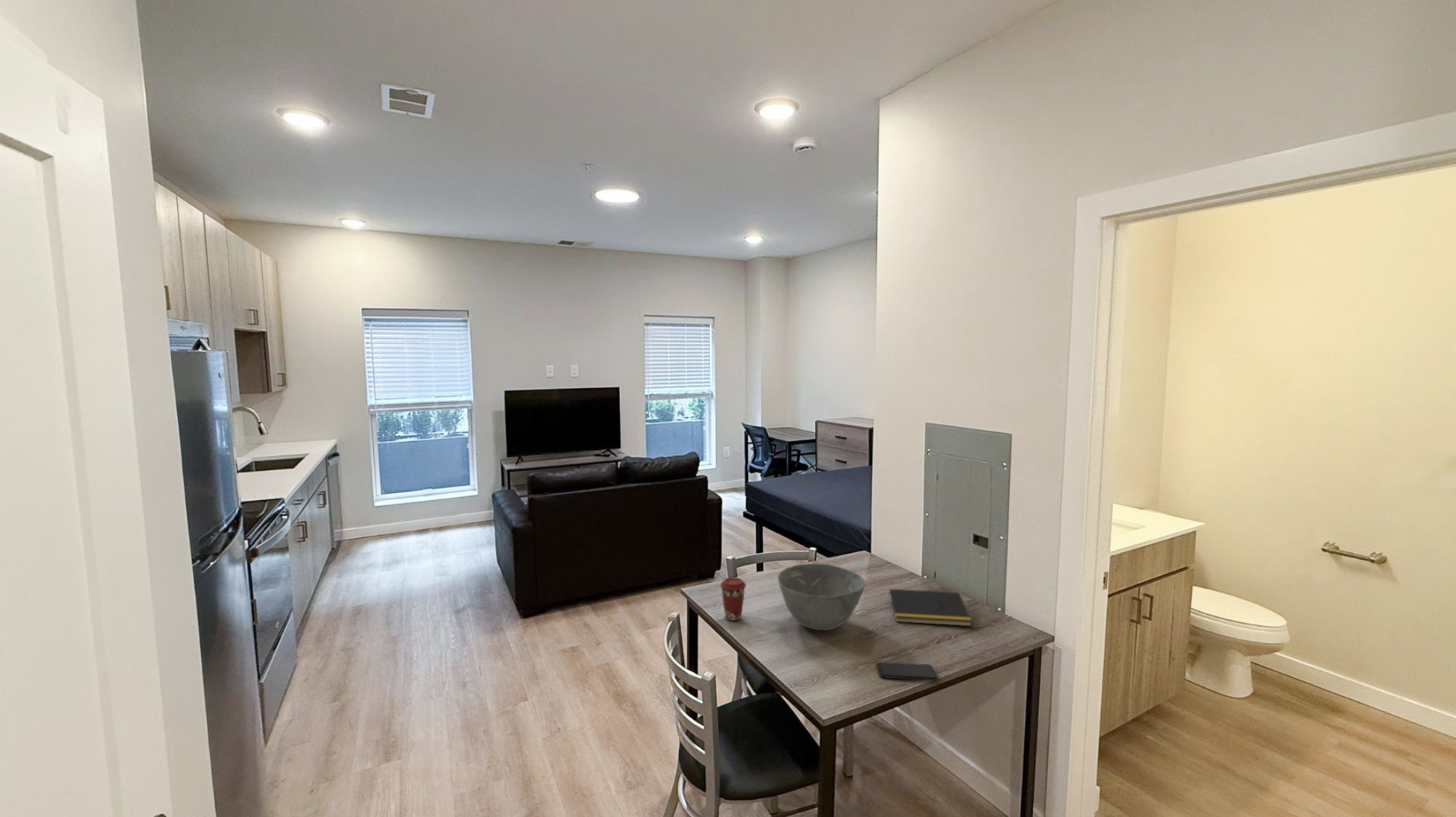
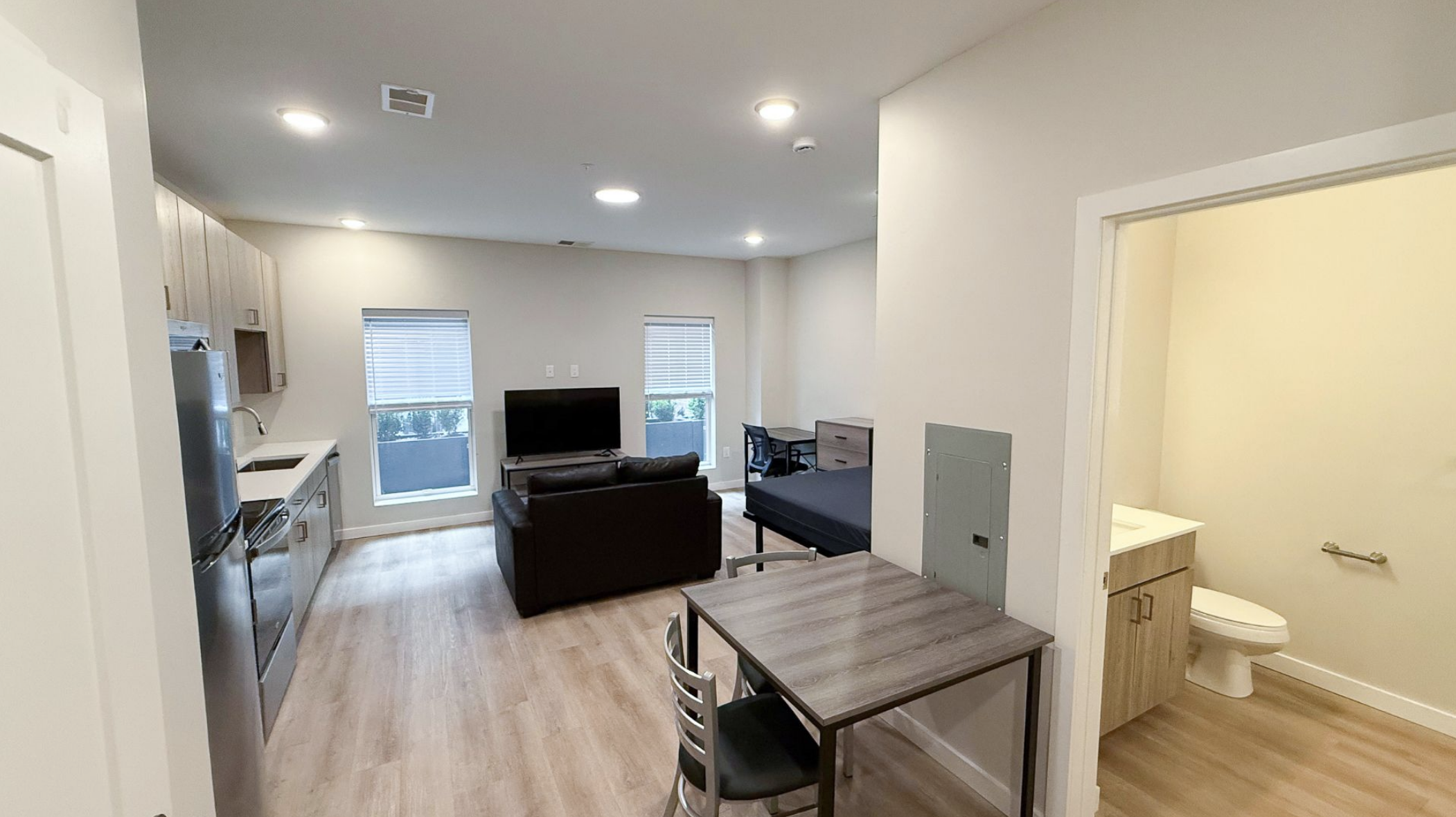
- smartphone (906, 671)
- notepad (928, 607)
- bowl (820, 601)
- coffee cup (733, 599)
